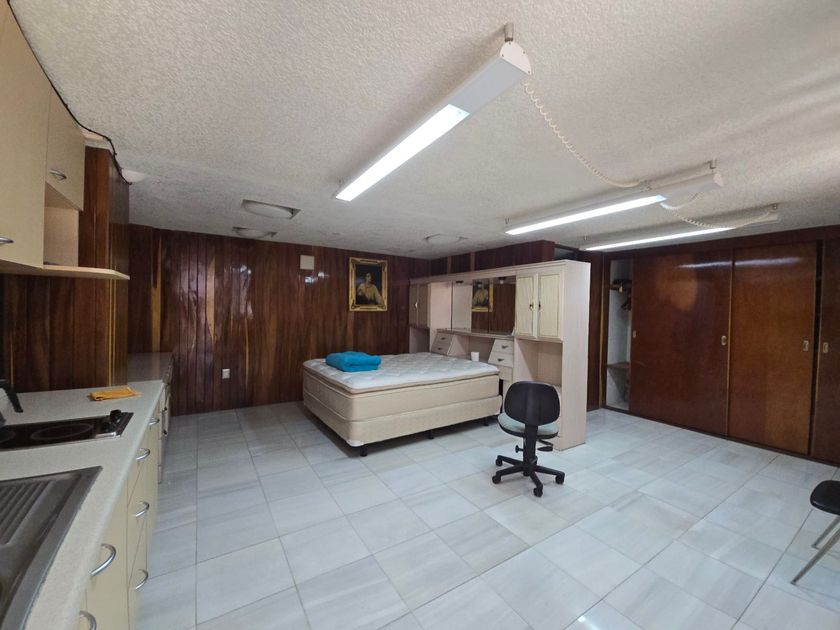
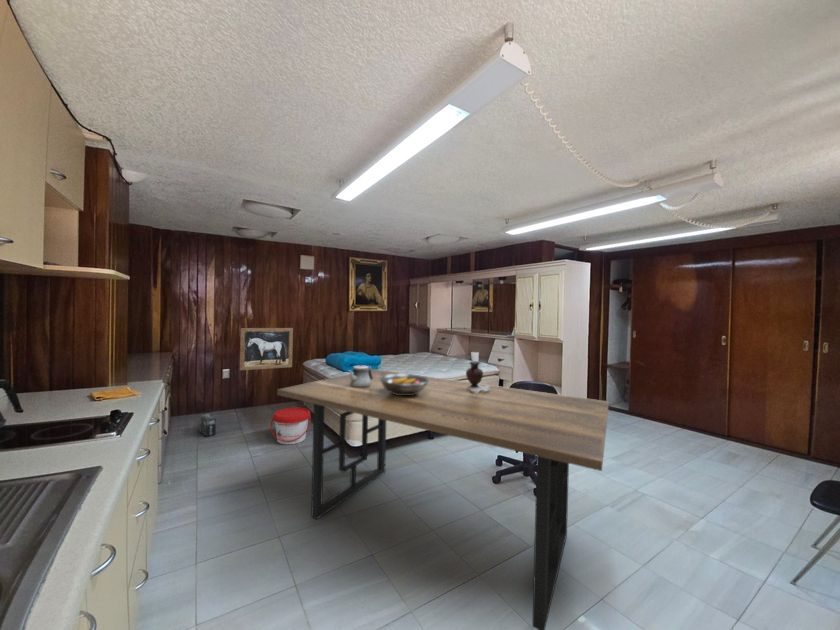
+ wall art (267, 348)
+ fruit bowl (404, 383)
+ bucket (291, 425)
+ vase (478, 376)
+ box (207, 424)
+ dining table (441, 433)
+ teapot (360, 374)
